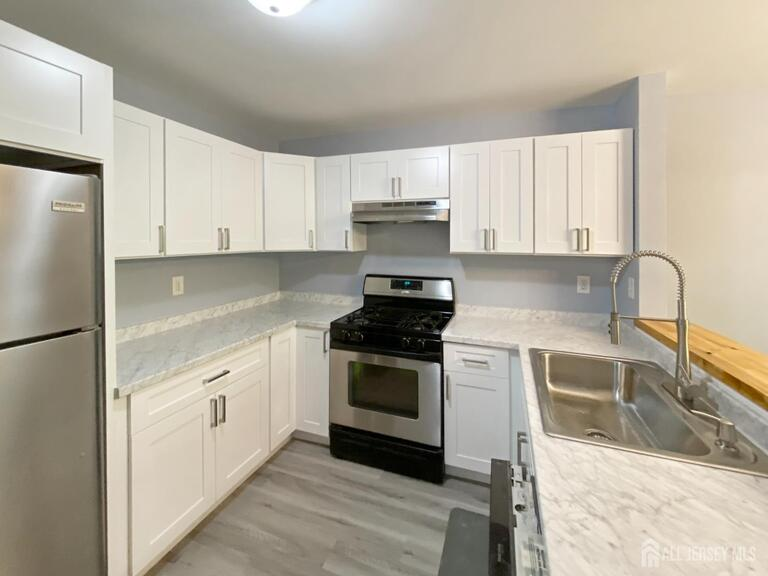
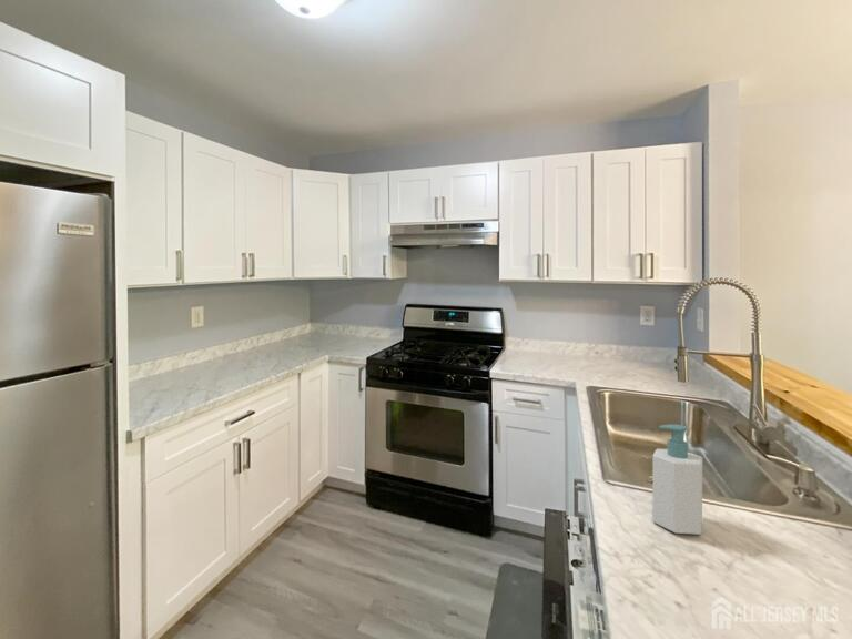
+ soap bottle (677, 475)
